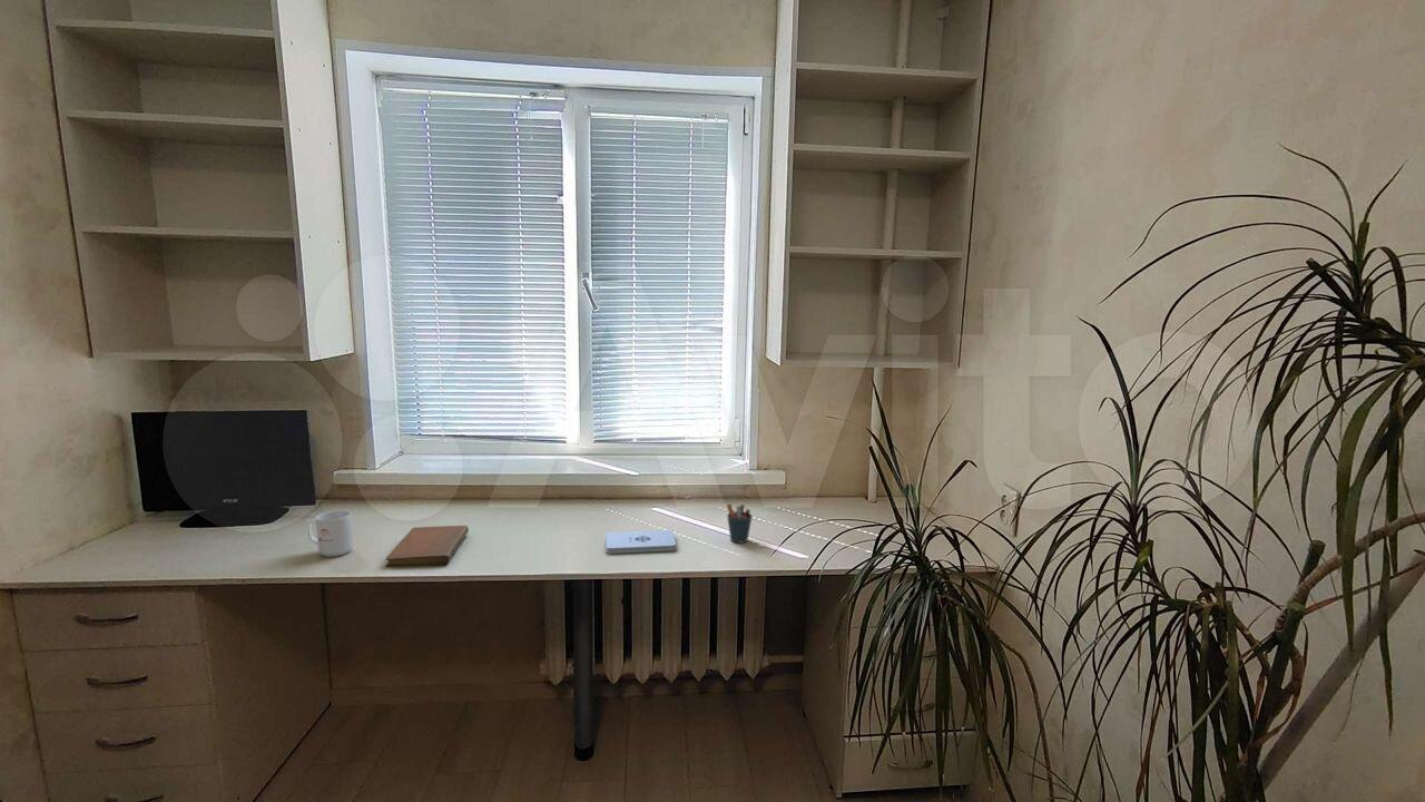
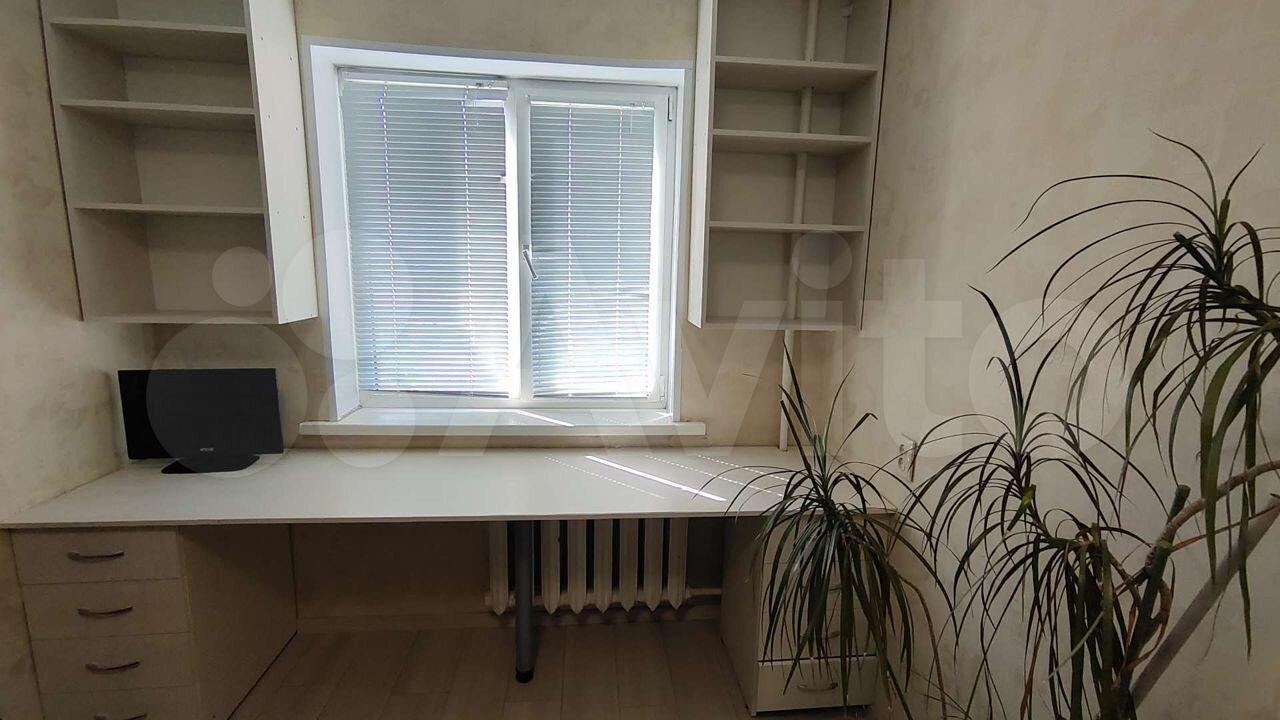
- notepad (640, 541)
- notebook (430, 544)
- pen holder (738, 520)
- mug (330, 532)
